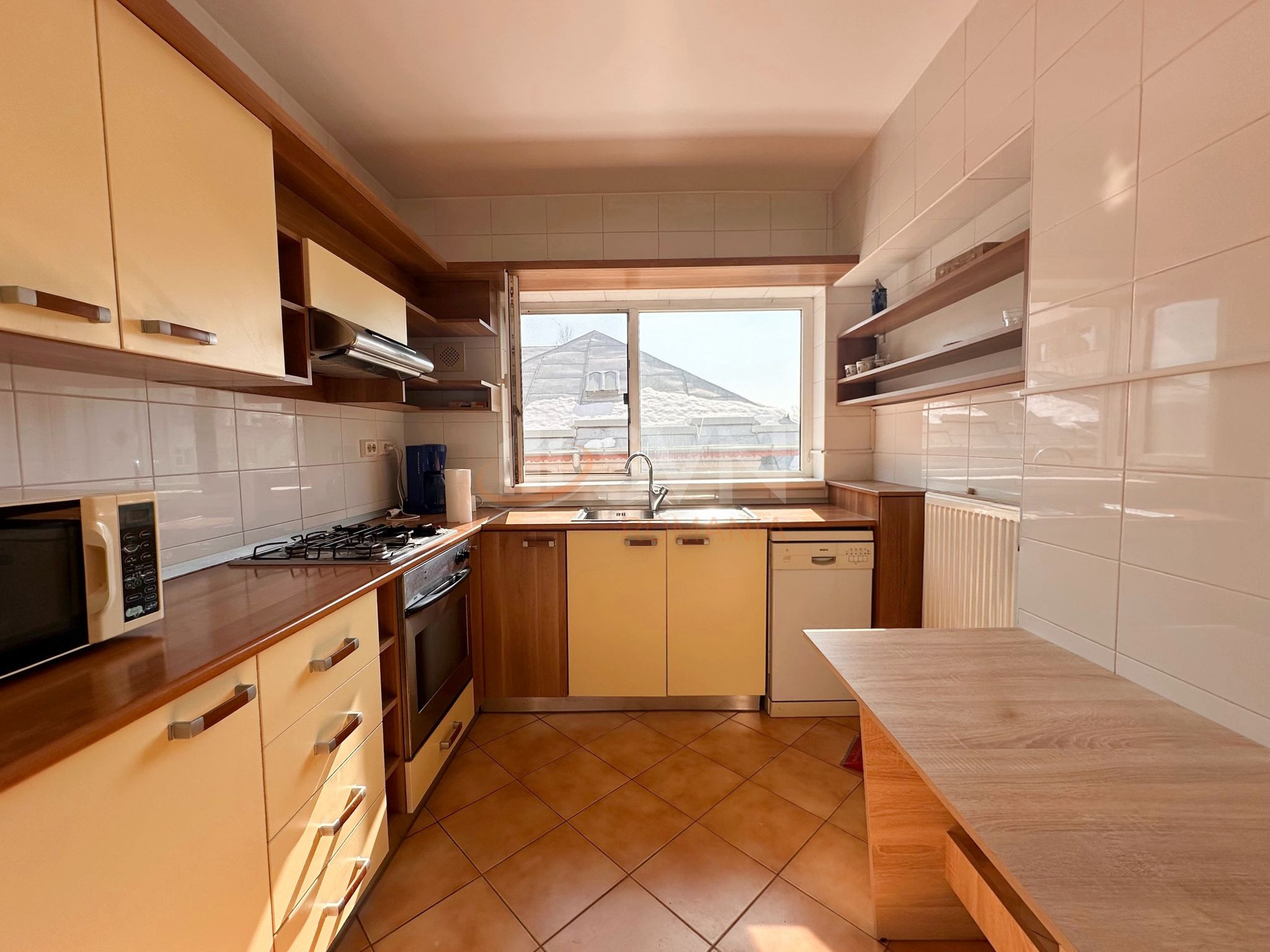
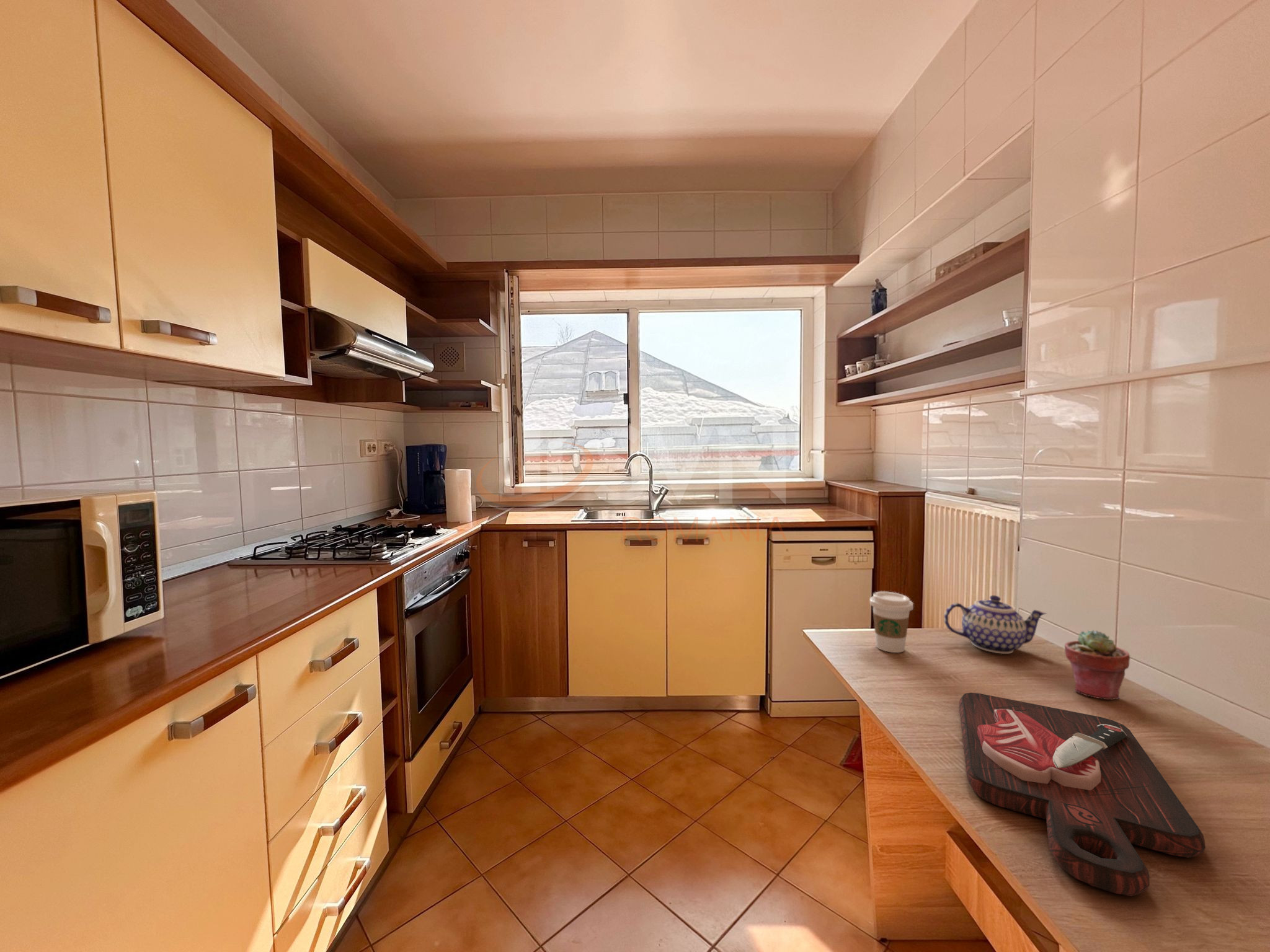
+ coffee cup (890, 622)
+ potted succulent (1096, 661)
+ cutting board (1063, 764)
+ teapot (993, 621)
